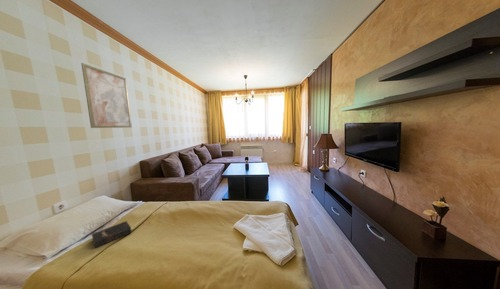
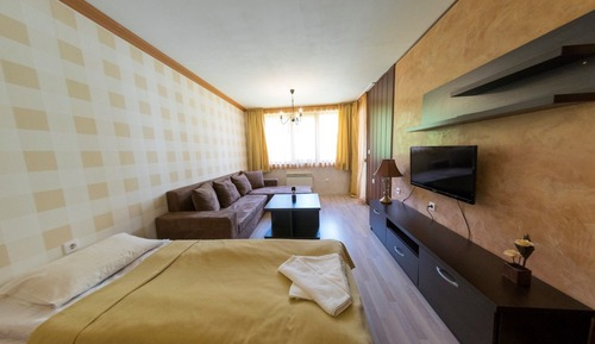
- hardback book (112, 233)
- wall art (110, 100)
